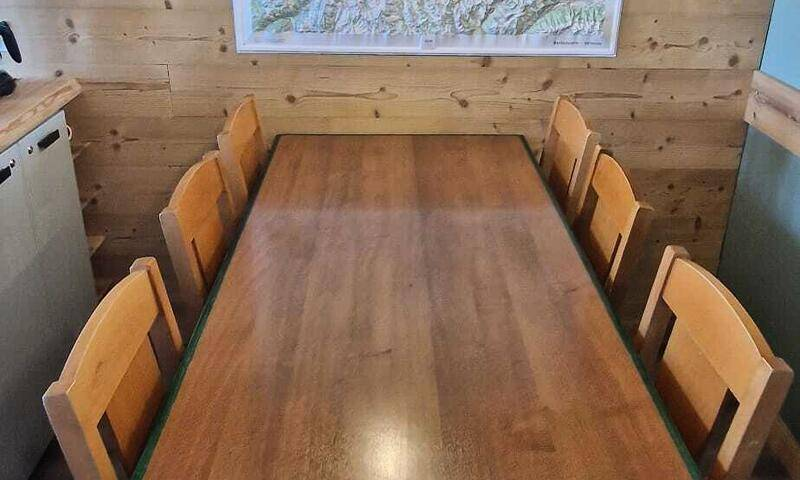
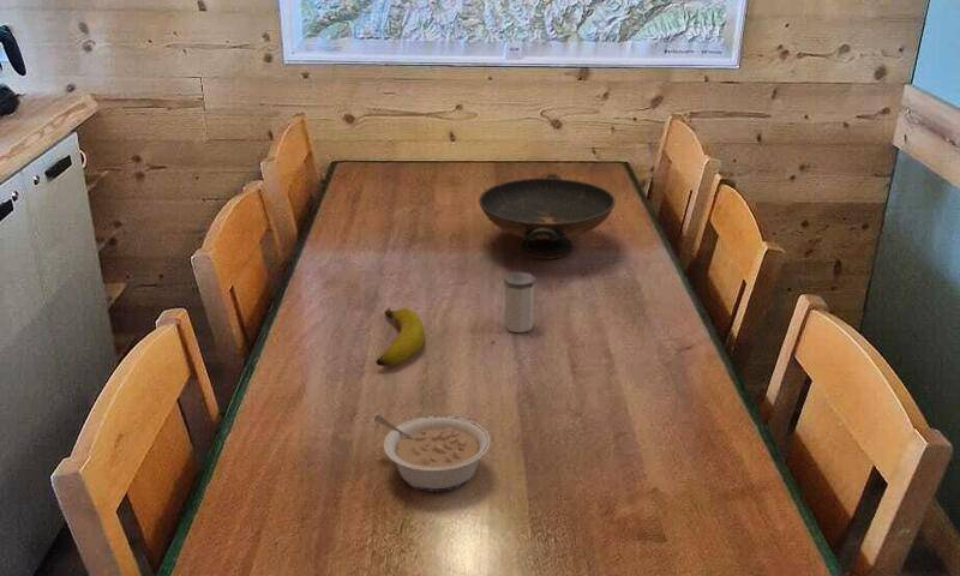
+ decorative bowl (546, 223)
+ legume (432, 454)
+ banana (400, 329)
+ salt shaker (518, 302)
